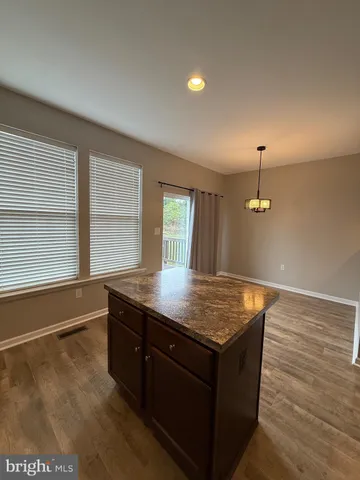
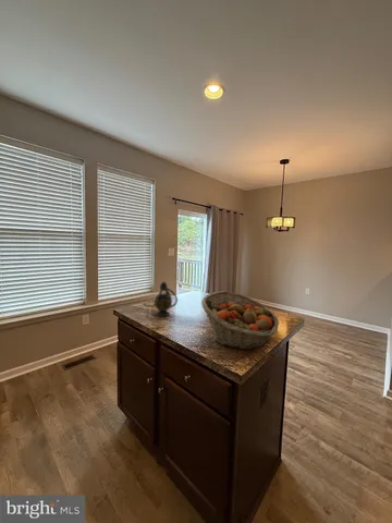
+ fruit basket (240, 316)
+ teapot (158, 296)
